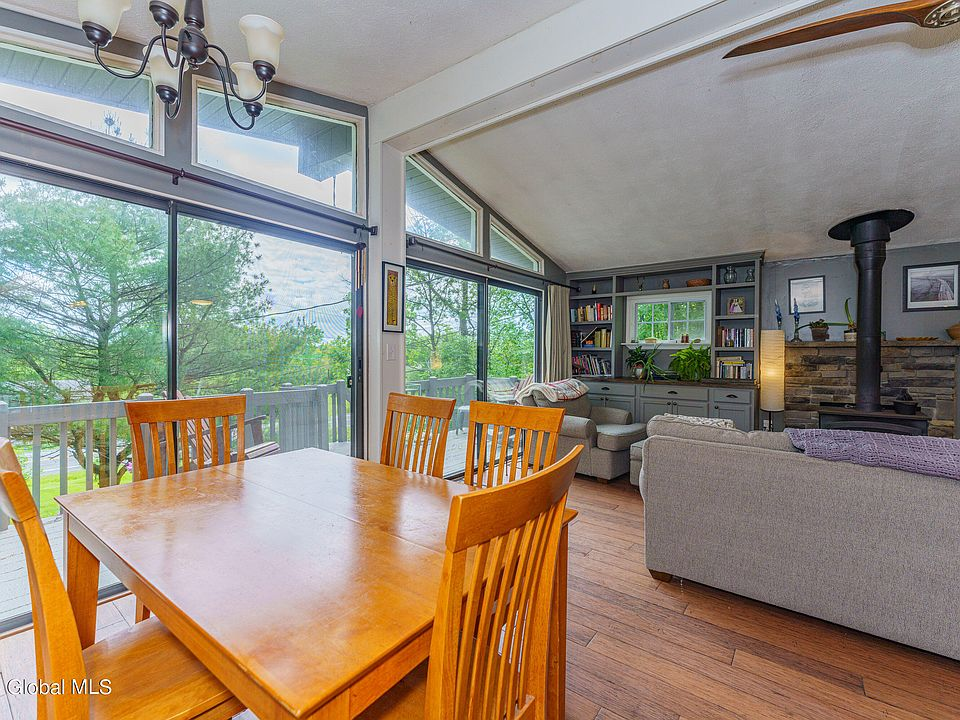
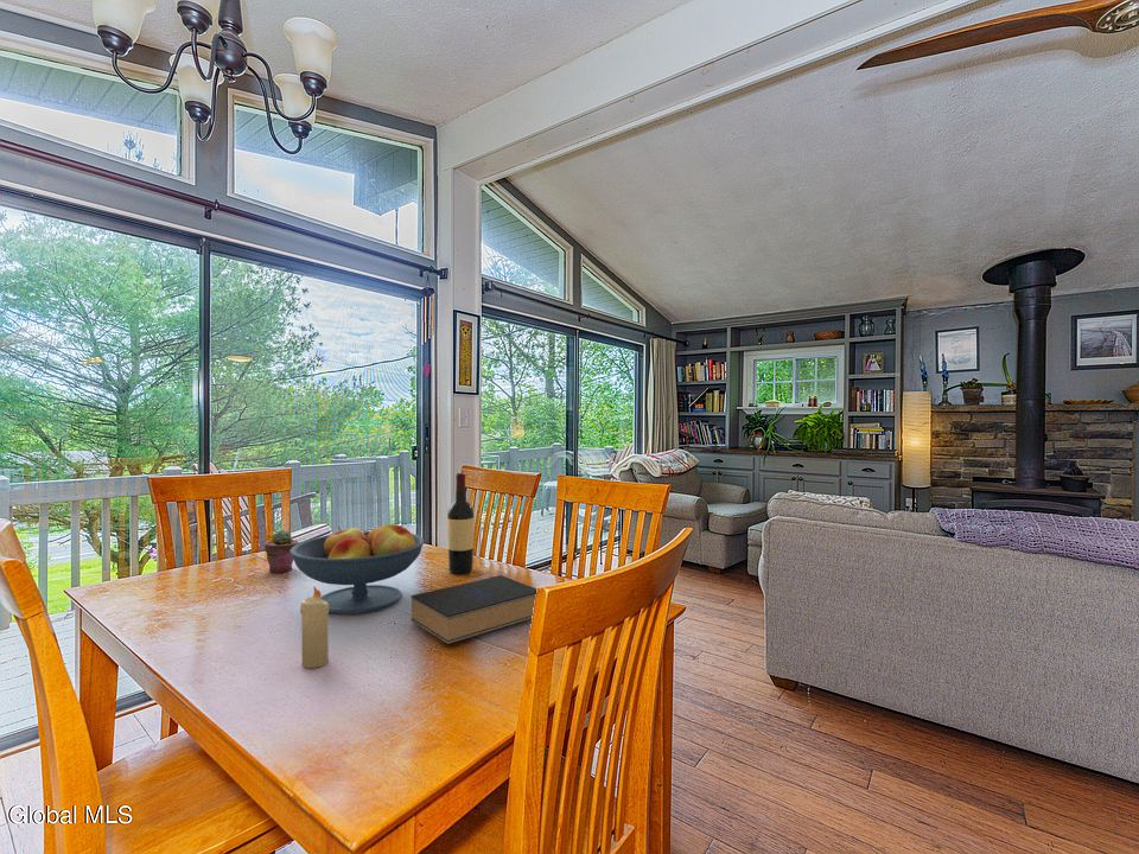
+ potted succulent (281, 549)
+ candle (314, 624)
+ wine bottle (460, 522)
+ fruit bowl (359, 561)
+ book (477, 606)
